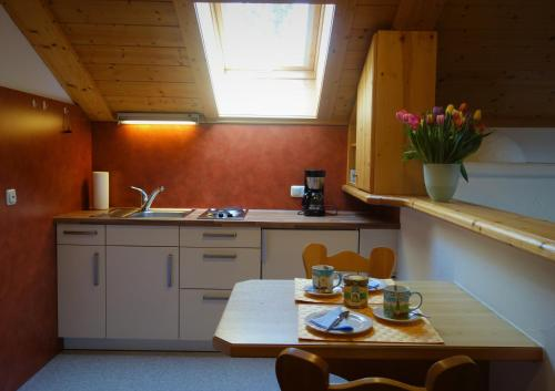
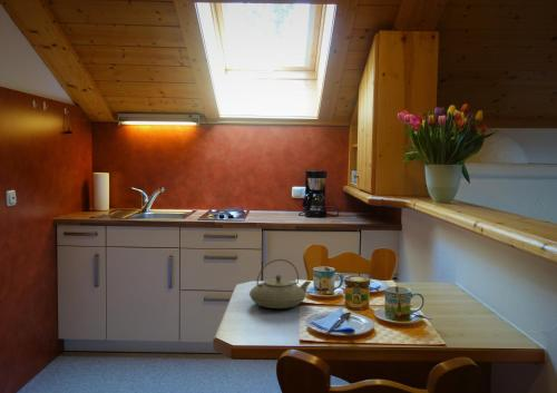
+ teapot (281, 281)
